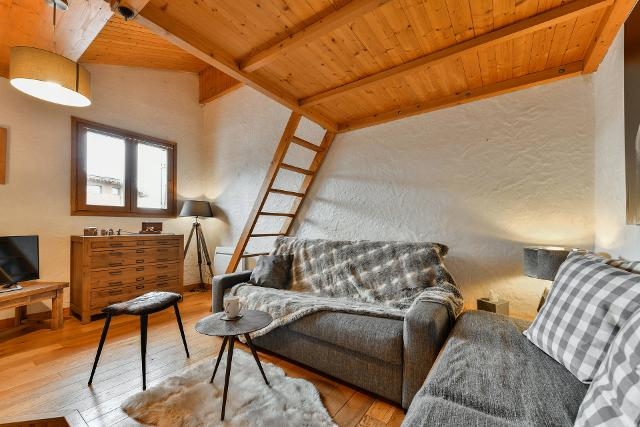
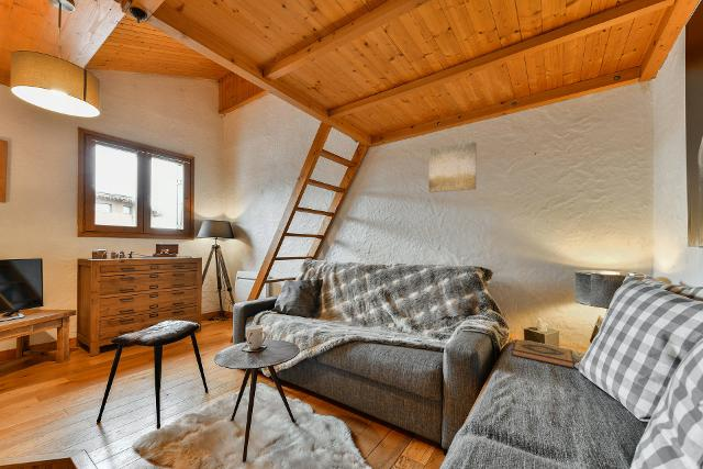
+ wall art (451, 168)
+ hardback book (542, 351)
